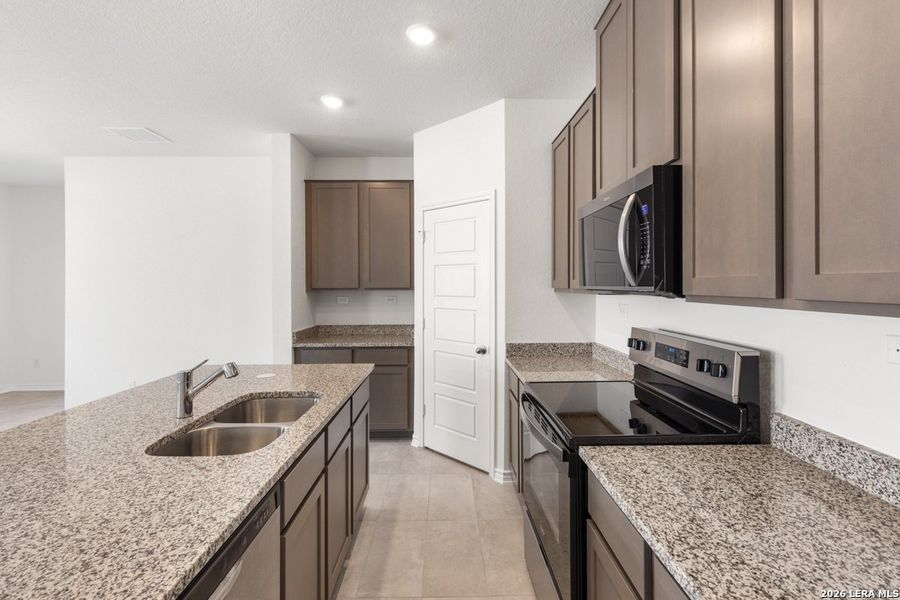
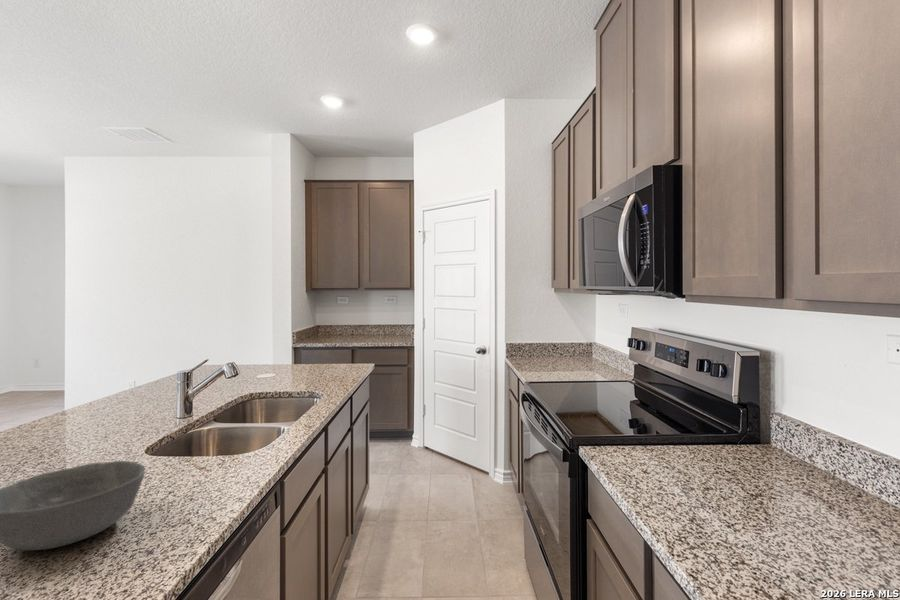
+ bowl (69, 506)
